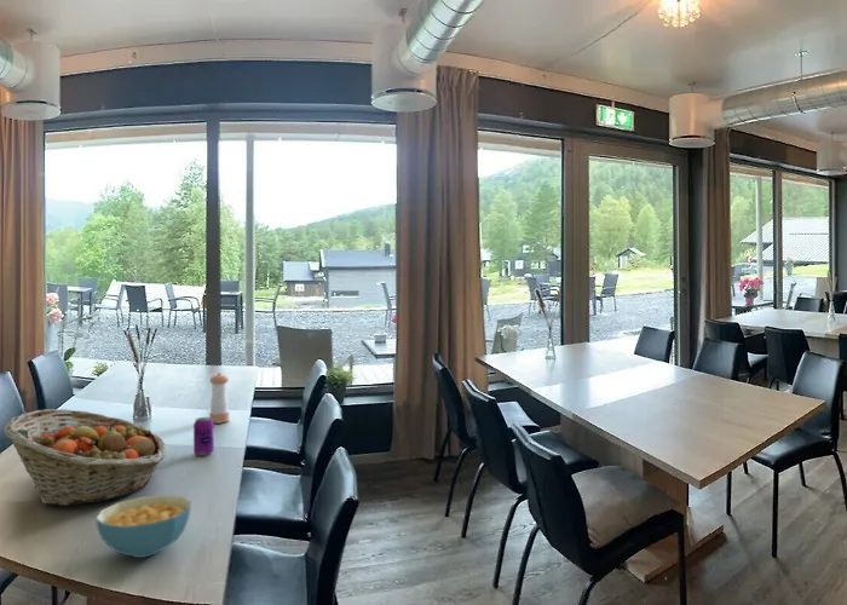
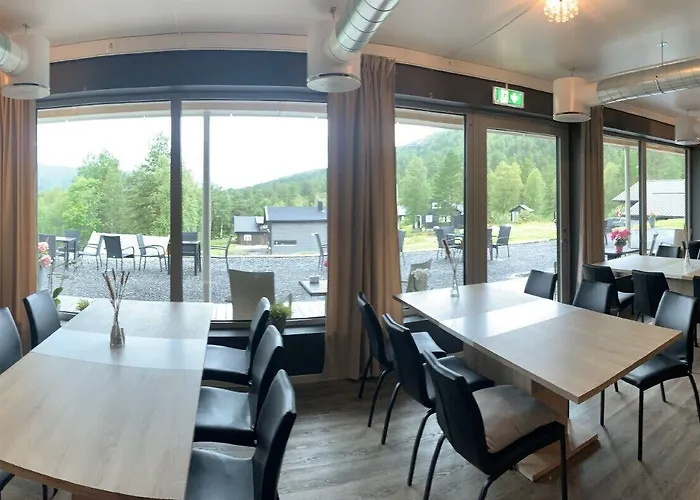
- cereal bowl (145, 530)
- fruit basket (91, 449)
- beverage can (203, 436)
- pepper shaker (219, 397)
